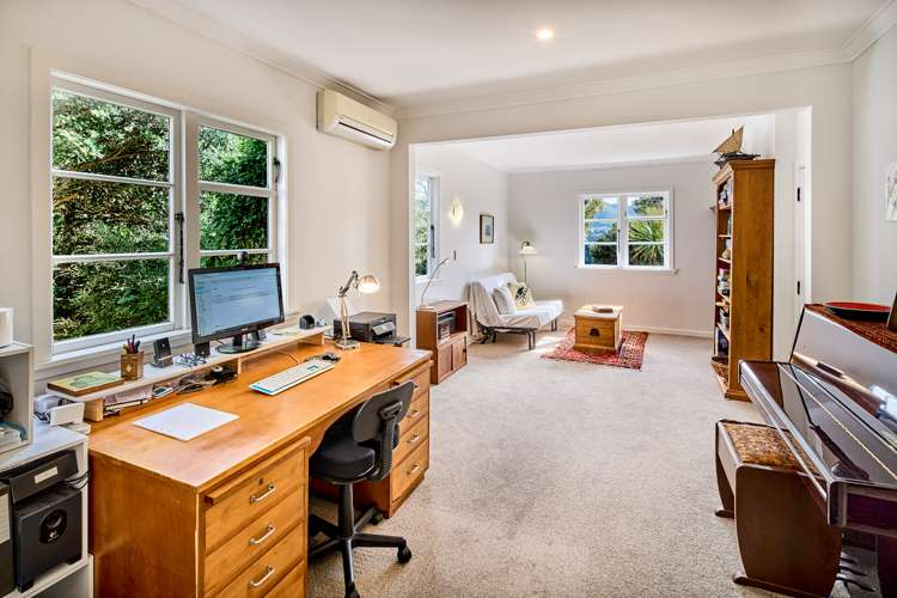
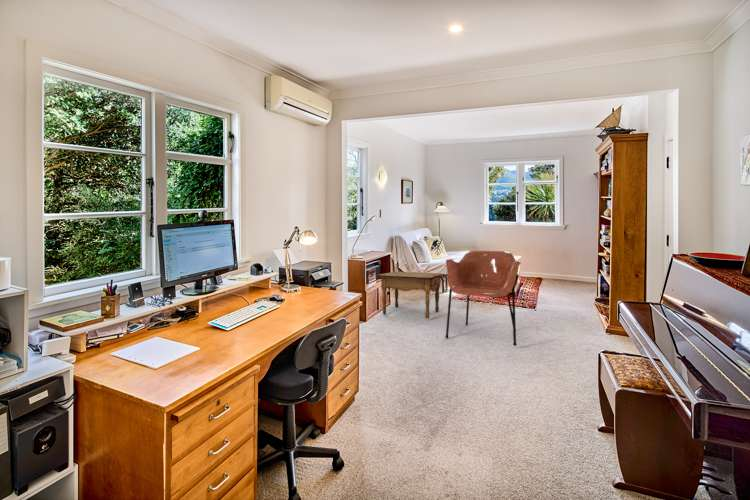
+ side table (409, 290)
+ armchair (484, 293)
